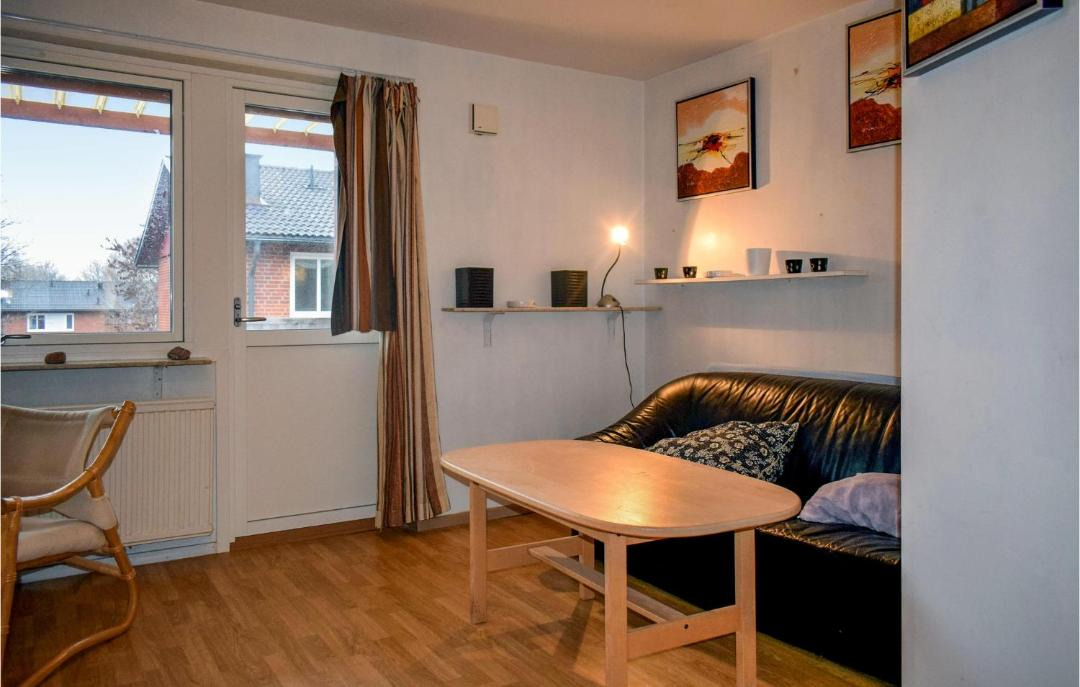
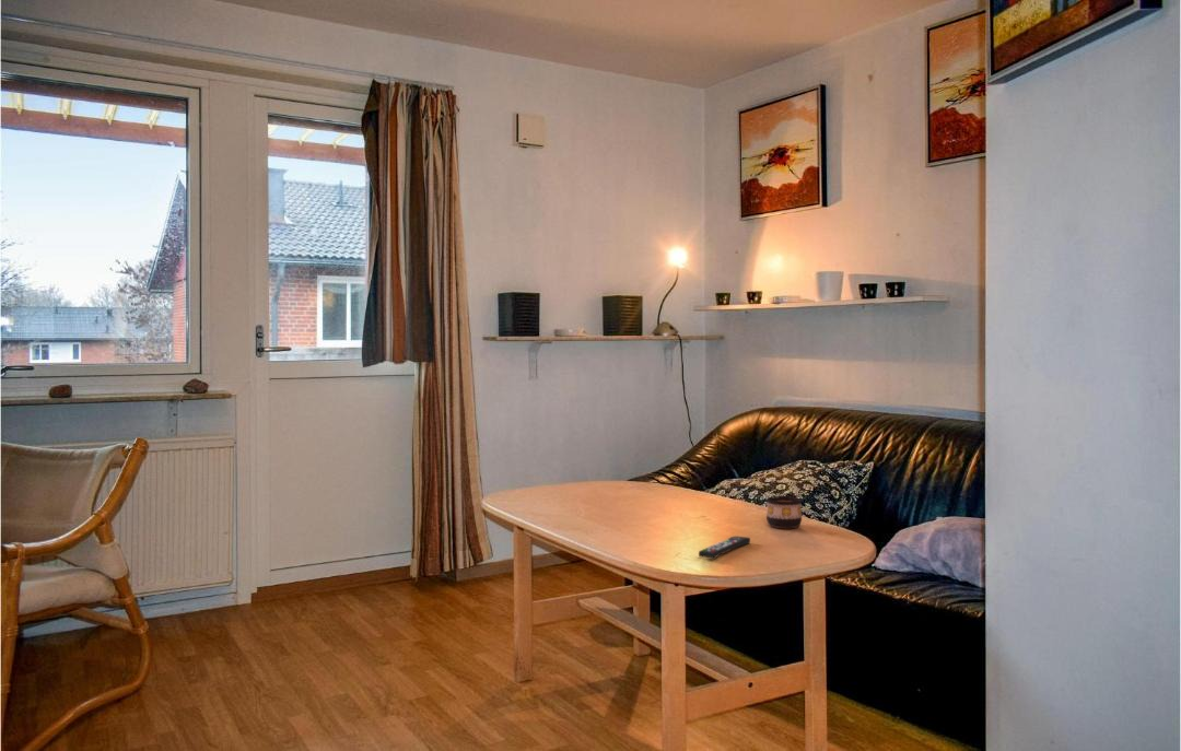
+ remote control (725, 547)
+ cup (785, 512)
